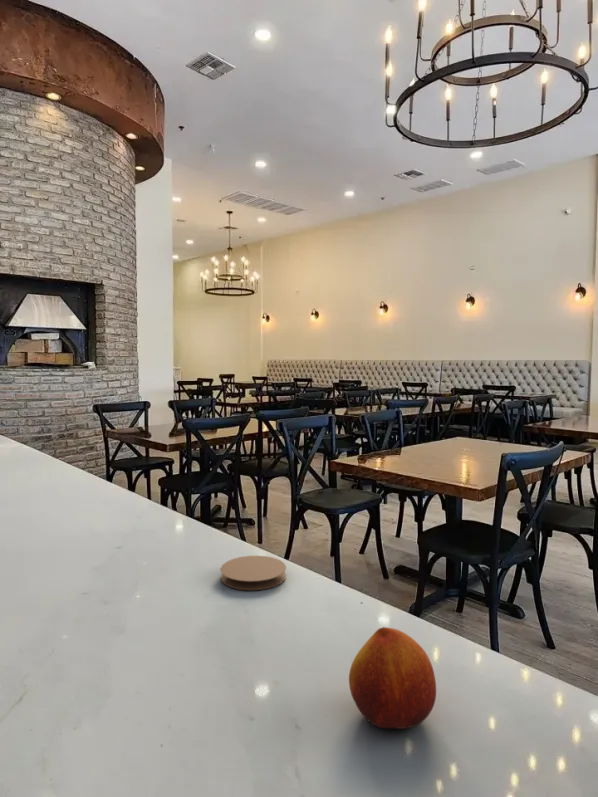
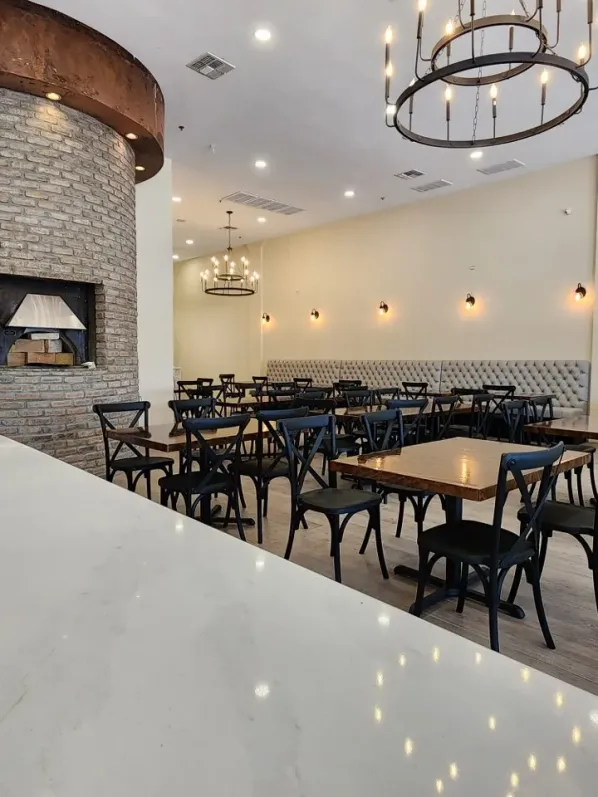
- coaster (253, 571)
- fruit (392, 675)
